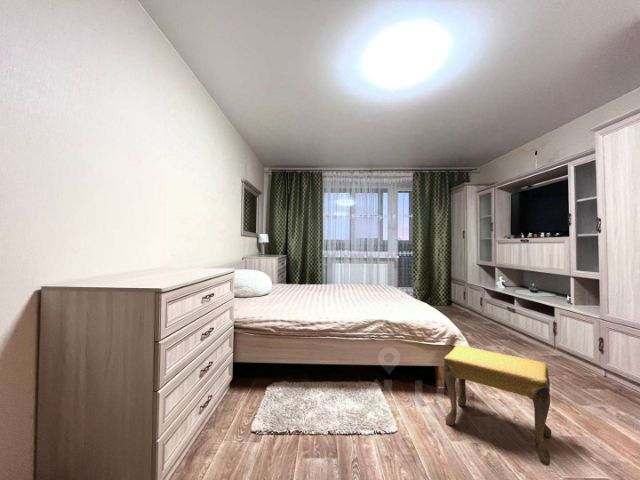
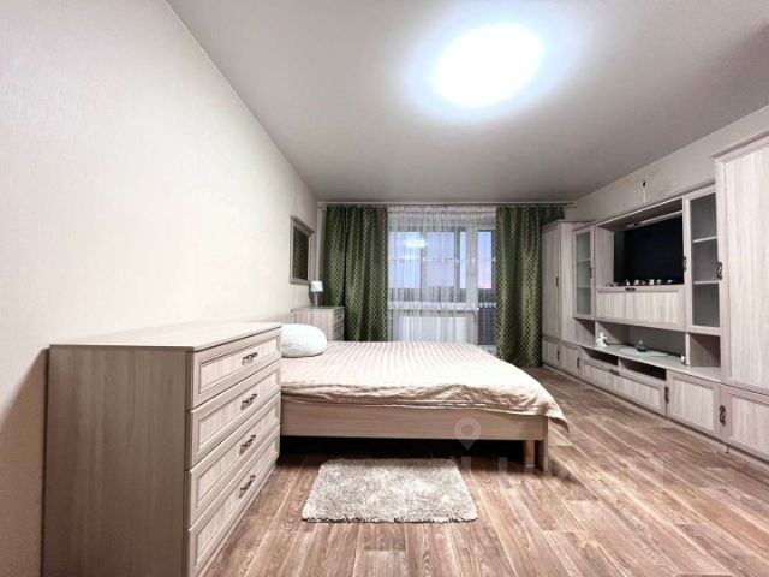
- footstool (495, 387)
